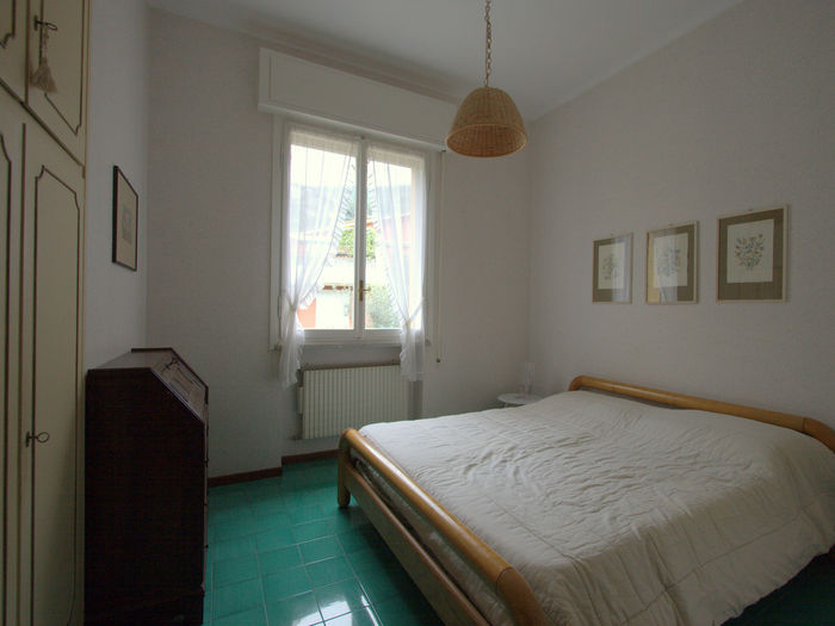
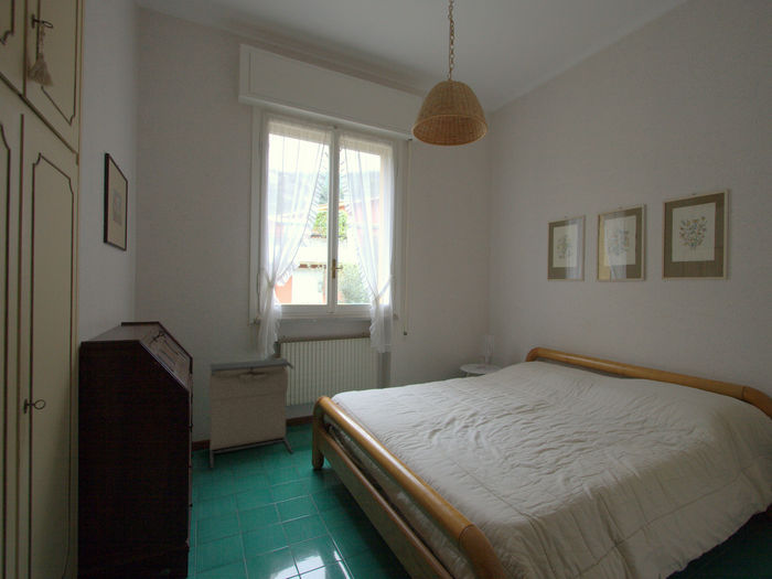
+ laundry hamper (251, 407)
